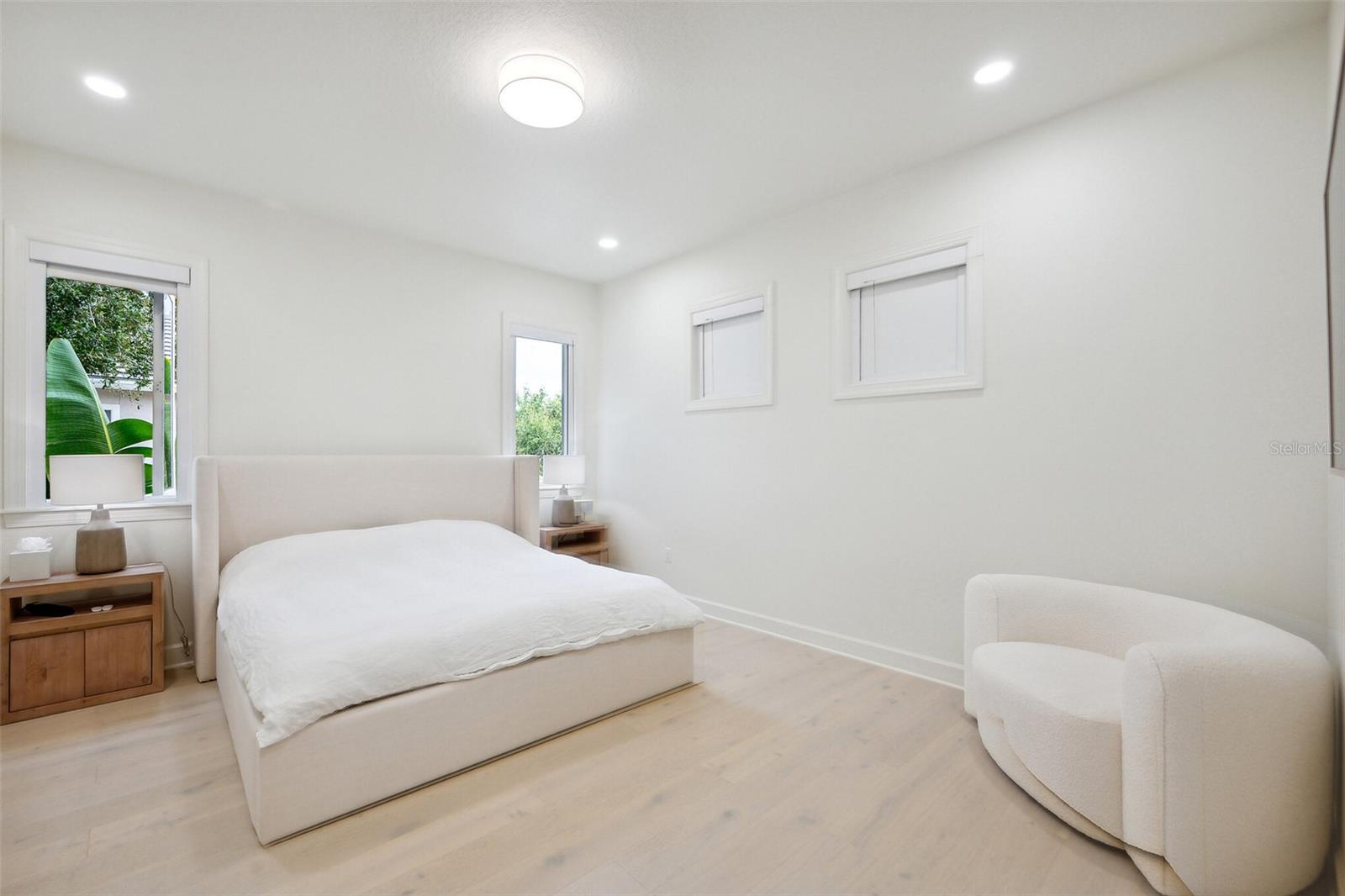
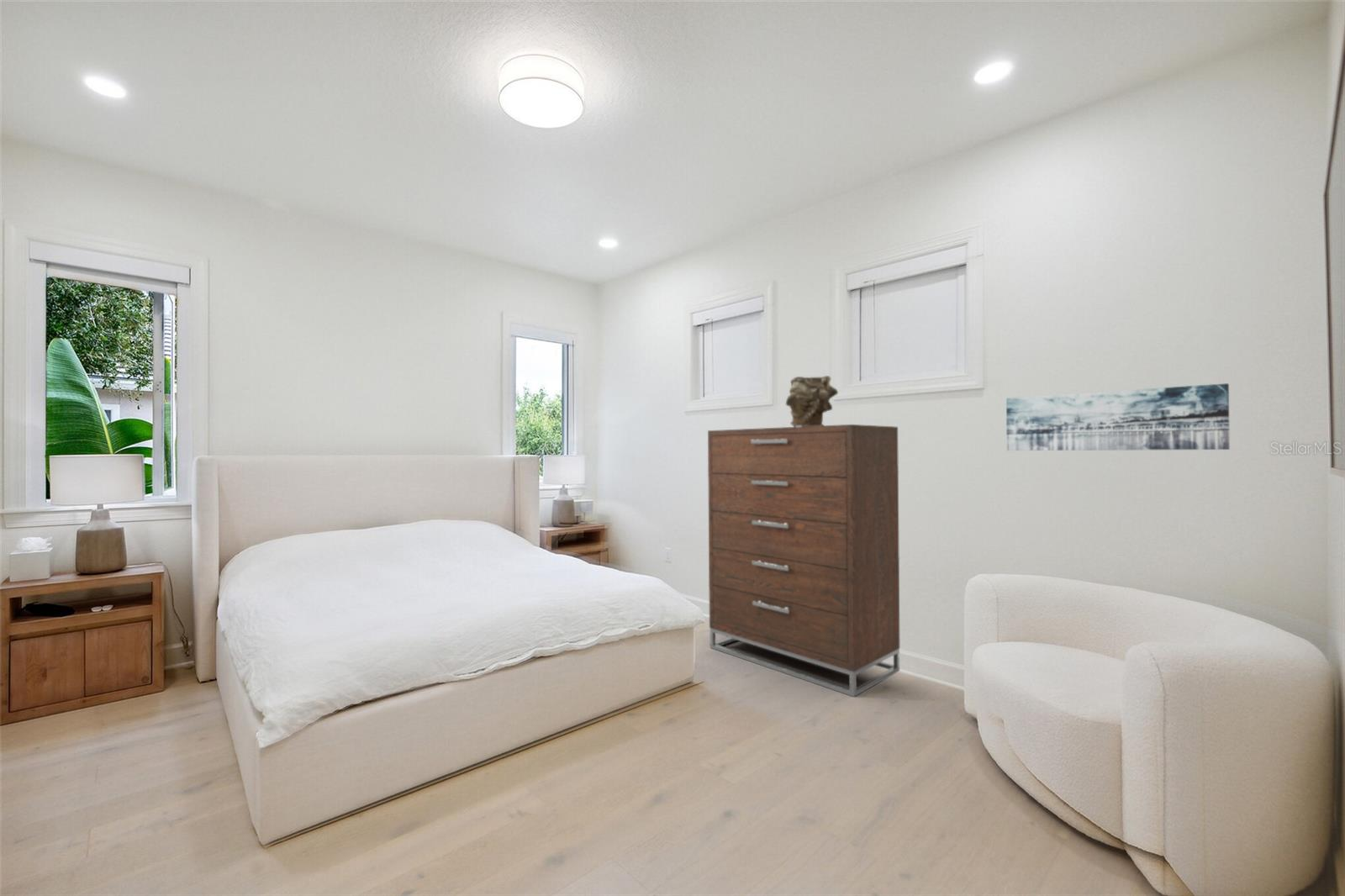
+ wall art (1105, 420)
+ vase (810, 402)
+ dresser (797, 544)
